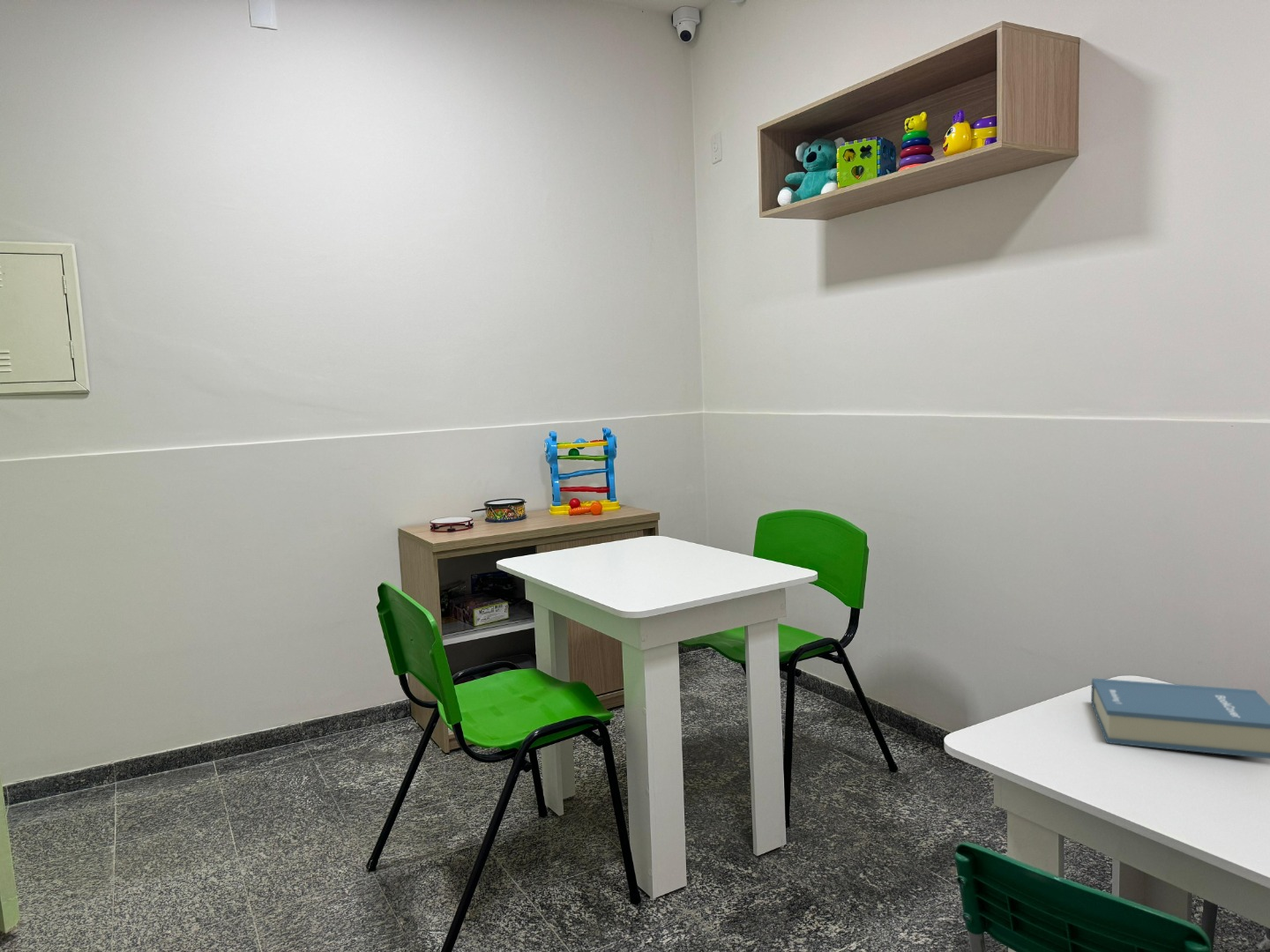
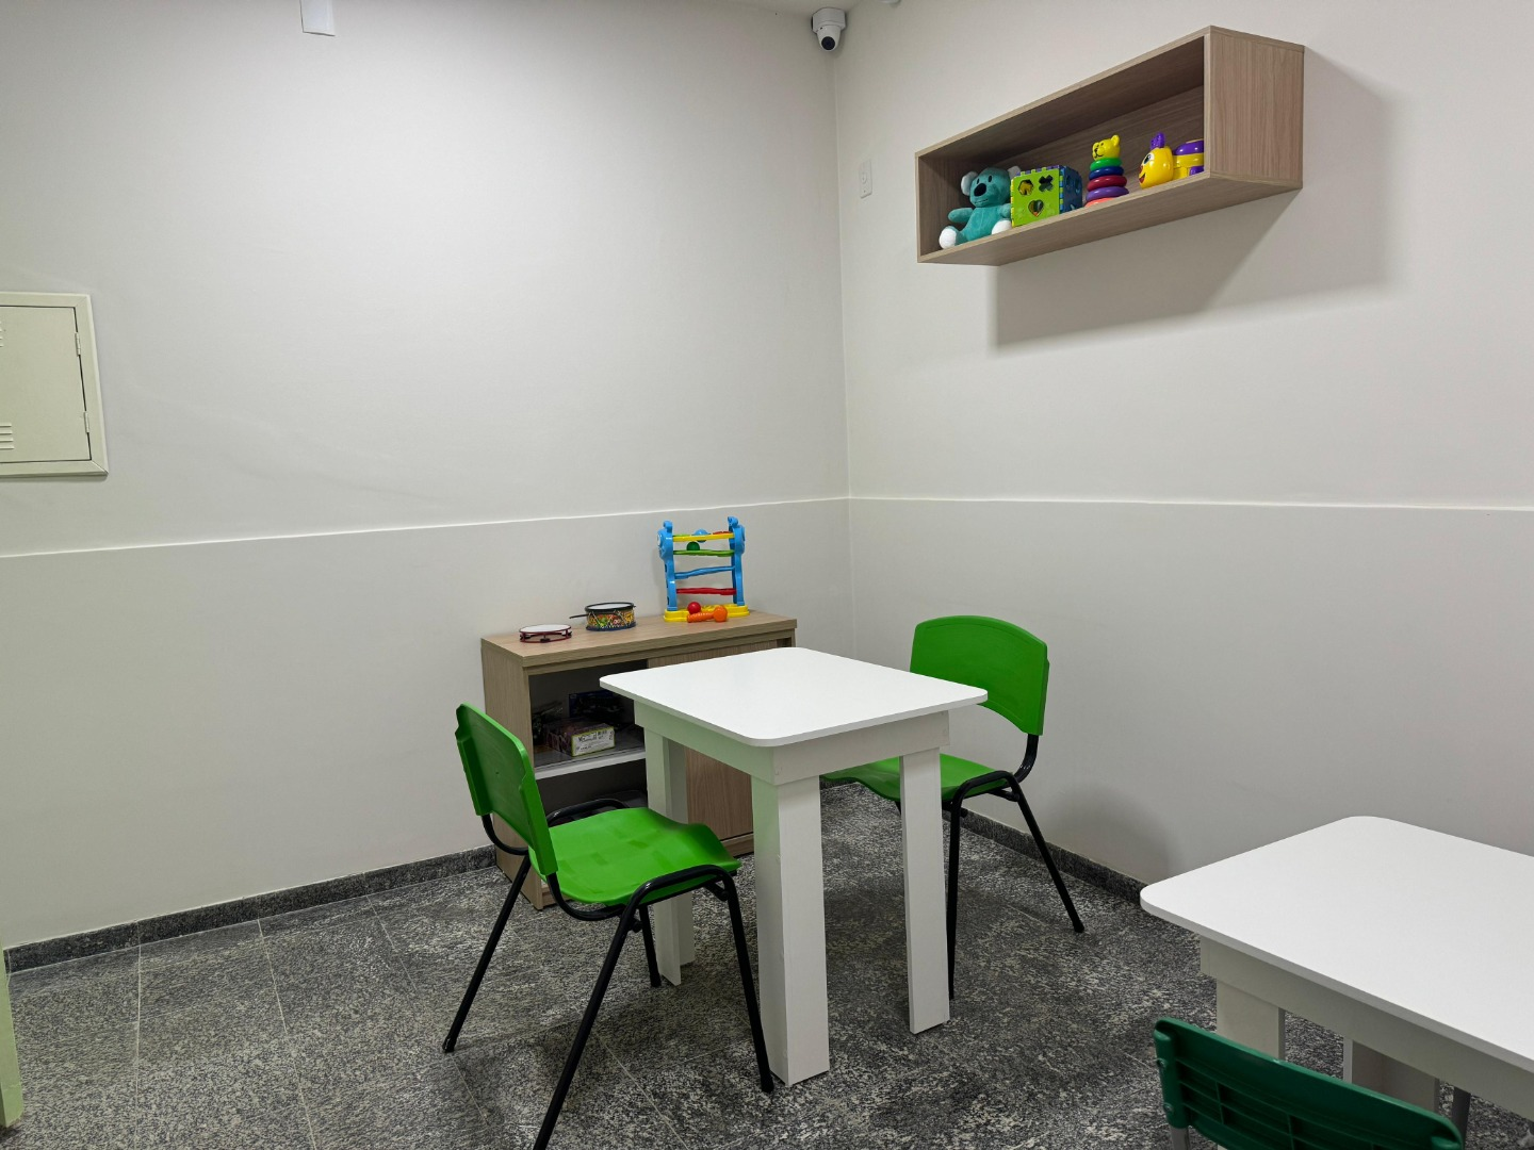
- hardback book (1182, 715)
